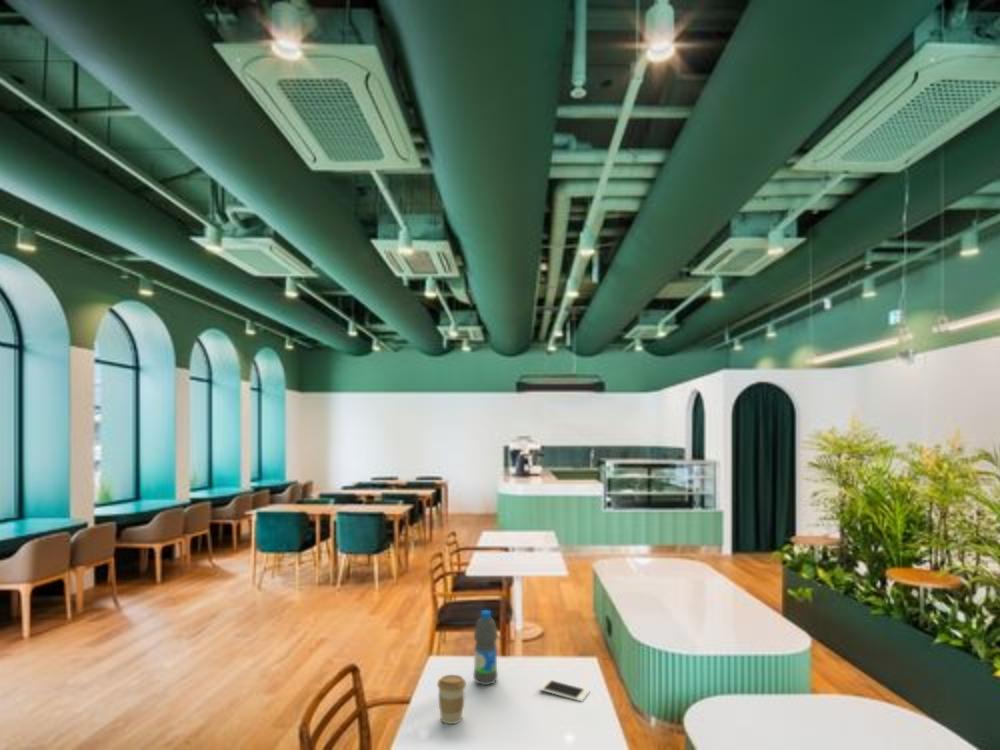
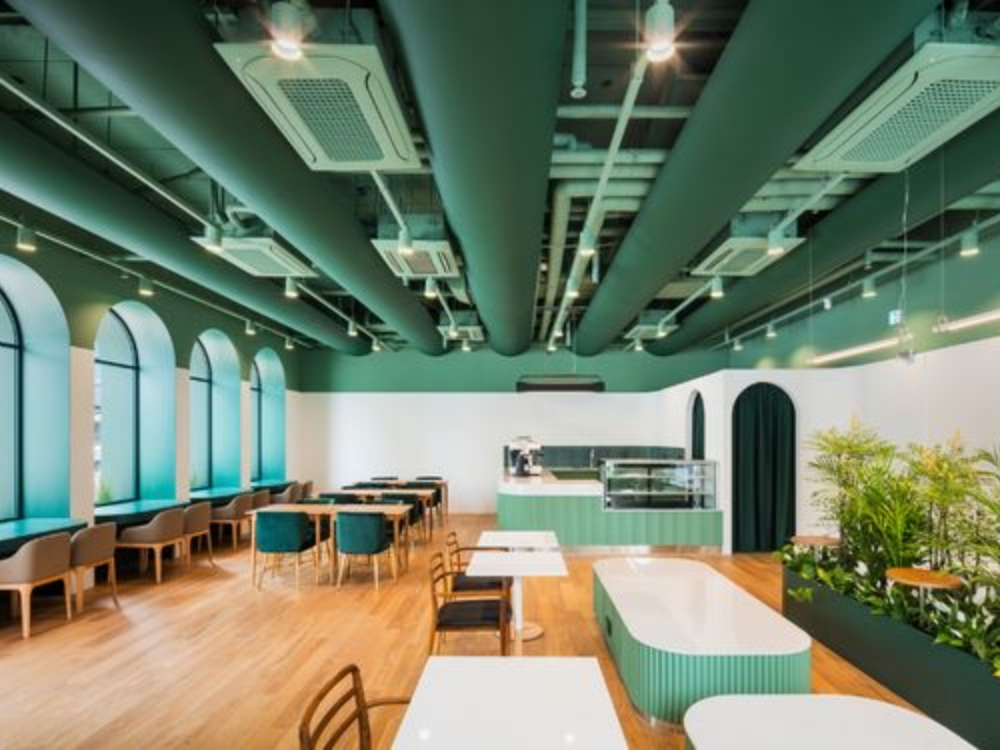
- coffee cup (451, 697)
- water bottle (485, 645)
- cell phone (564, 690)
